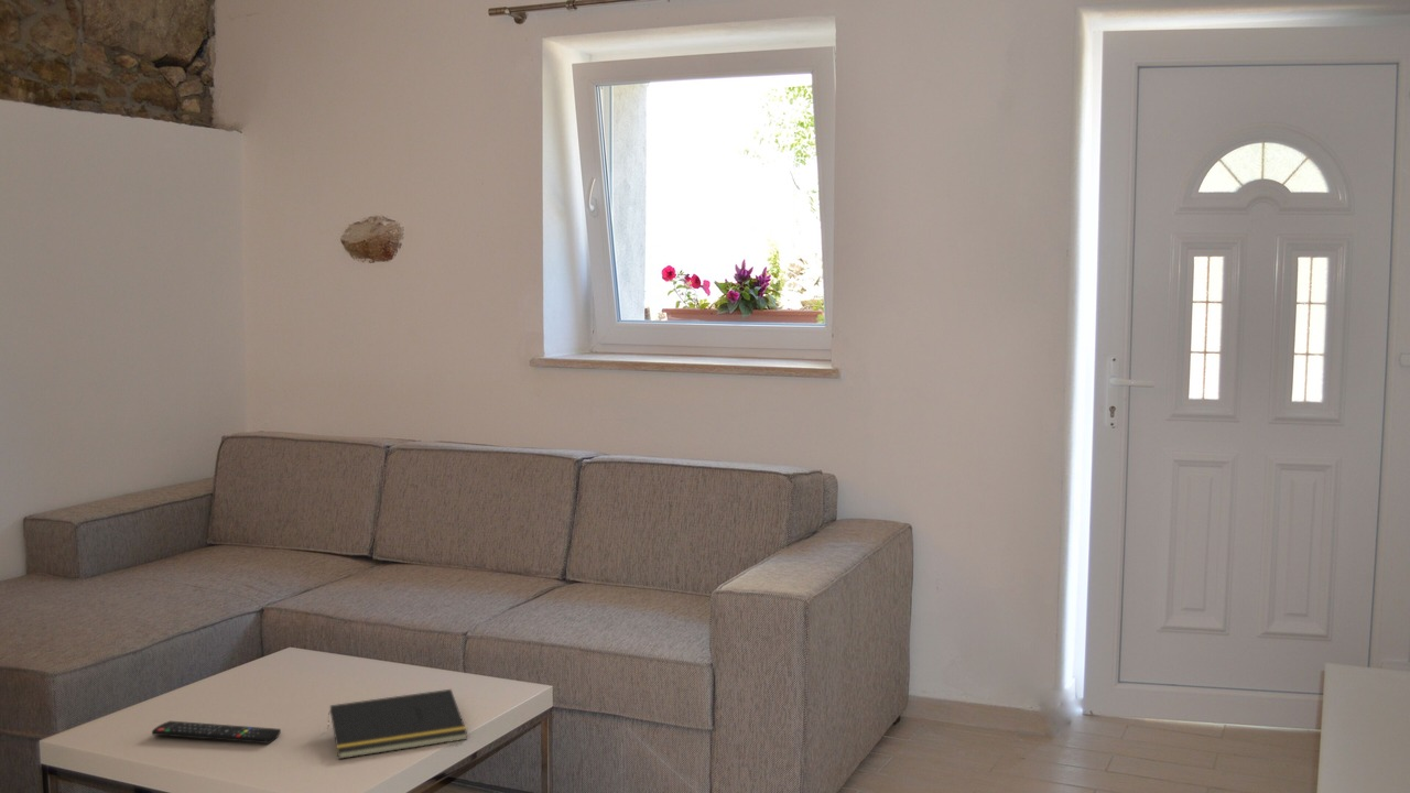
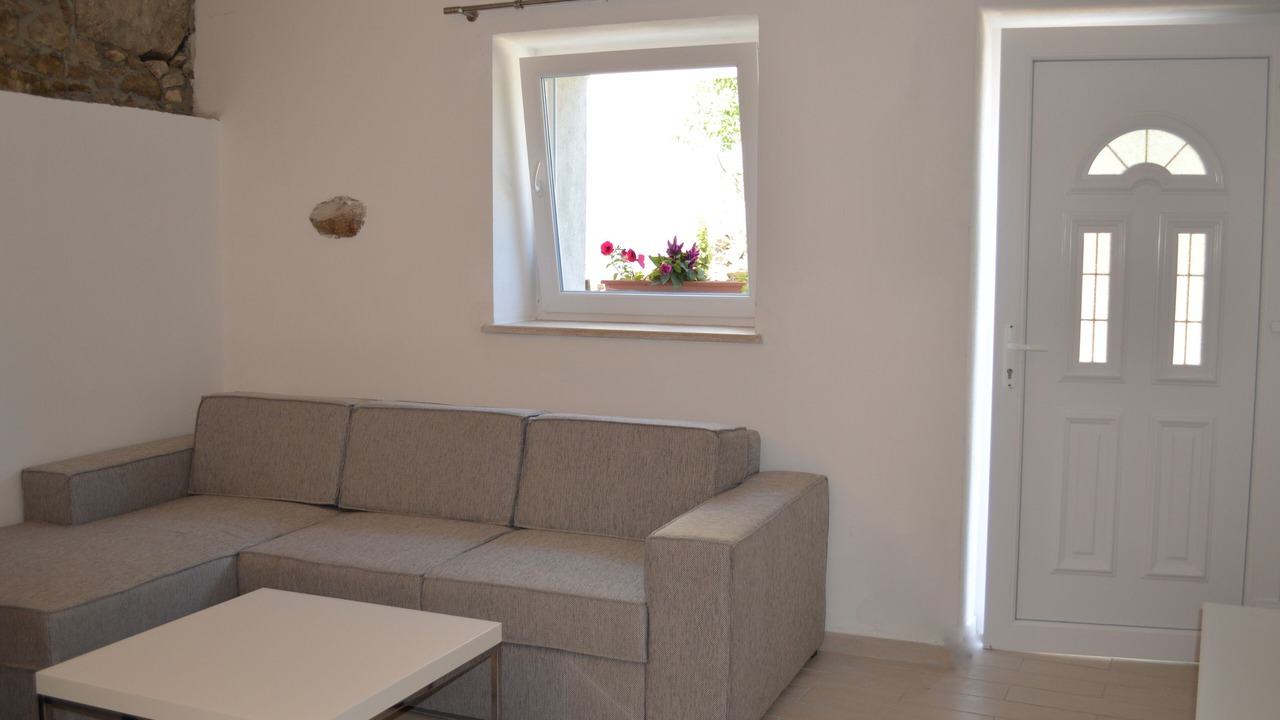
- remote control (215, 732)
- notepad (398, 721)
